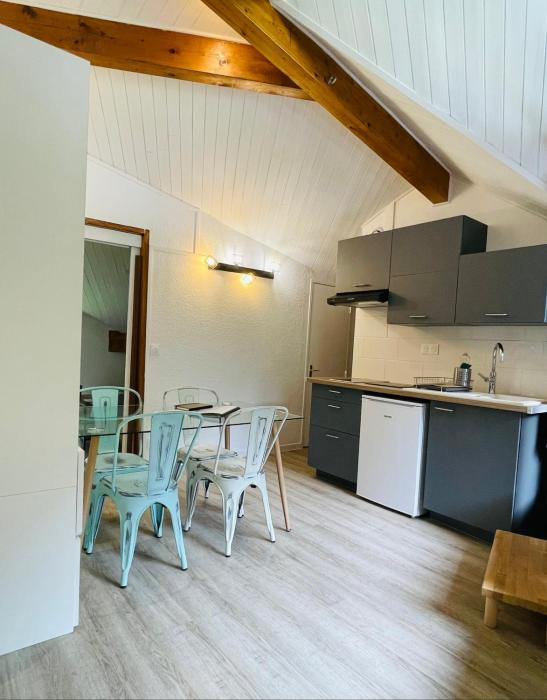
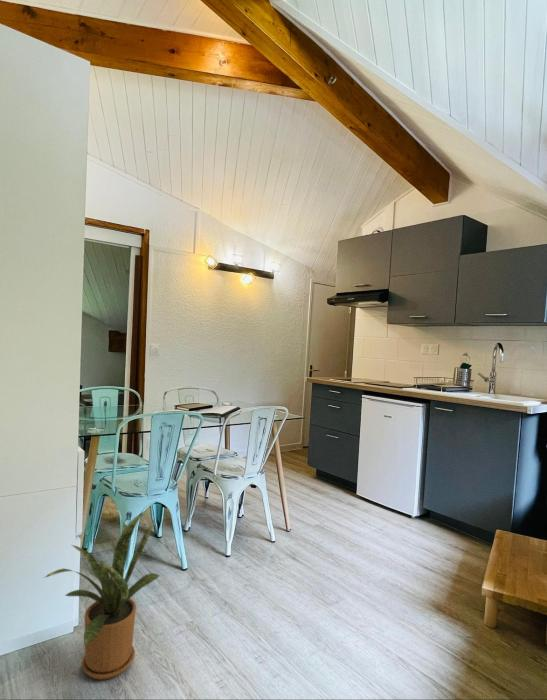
+ house plant (105, 592)
